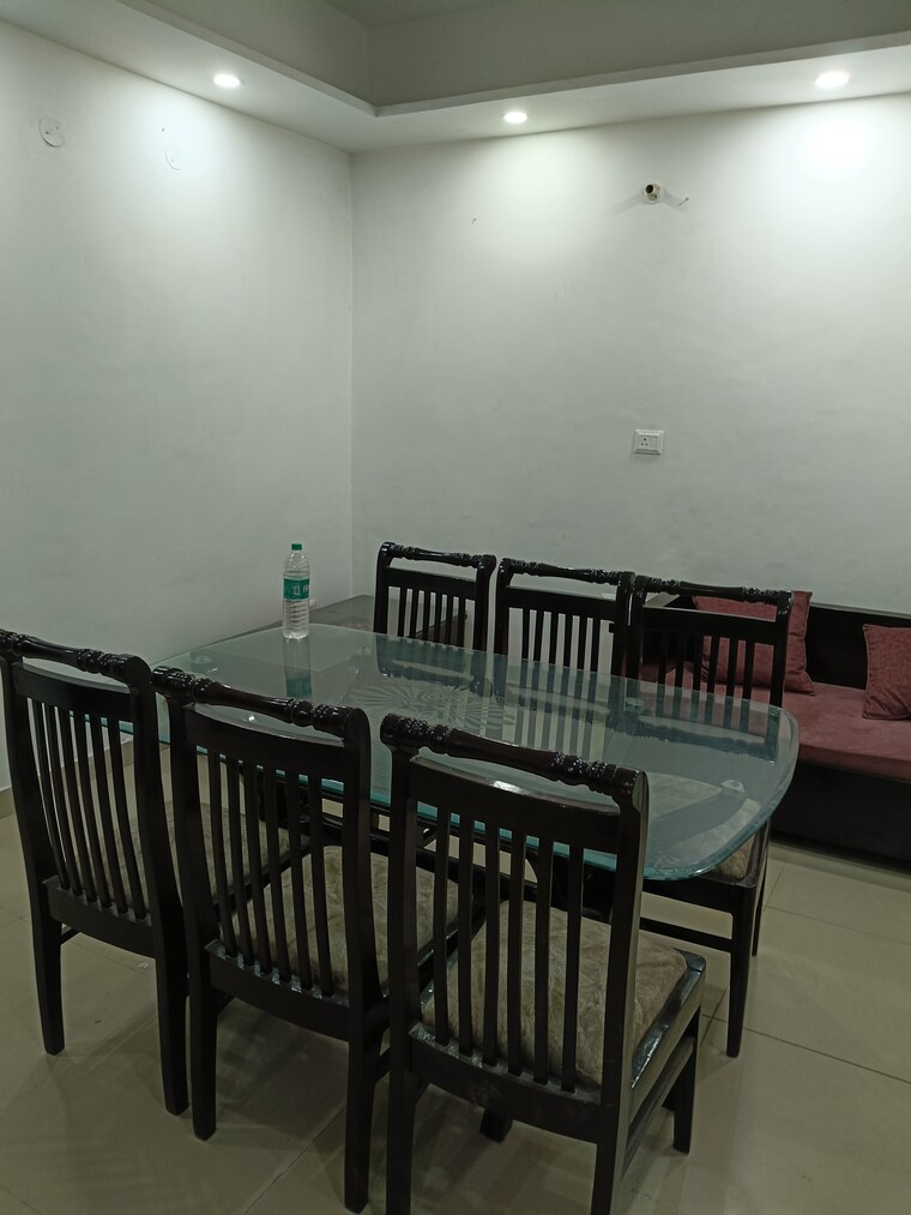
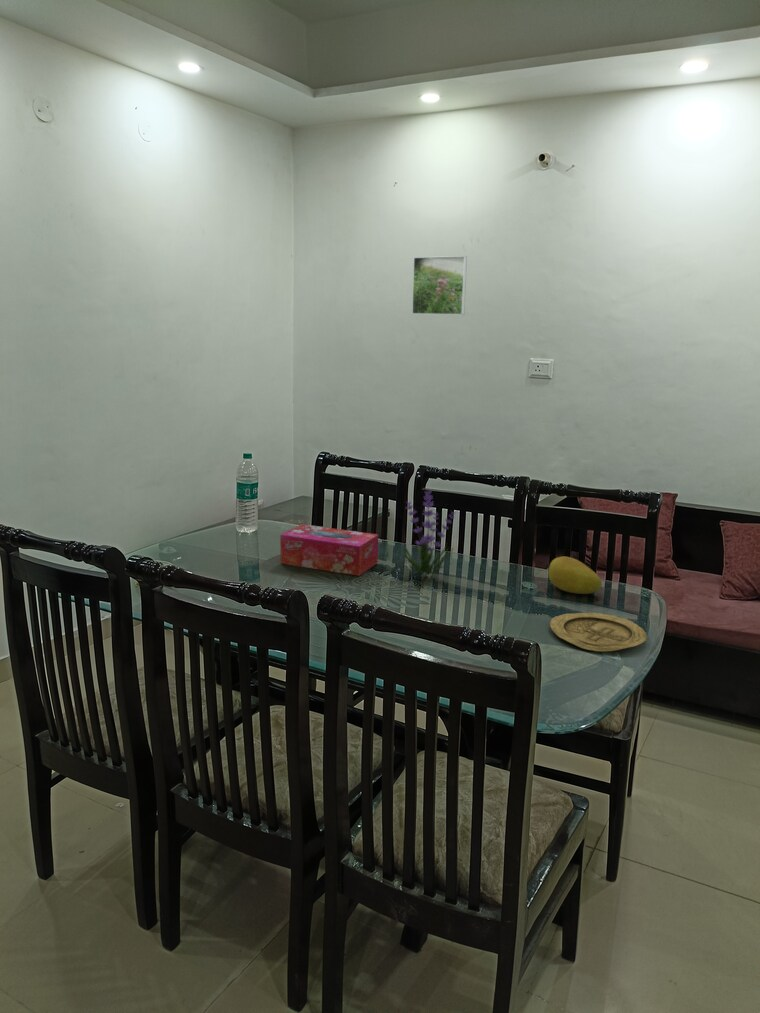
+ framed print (438, 285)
+ fruit (574, 575)
+ plant (428, 530)
+ plate (597, 631)
+ tissue box (329, 548)
